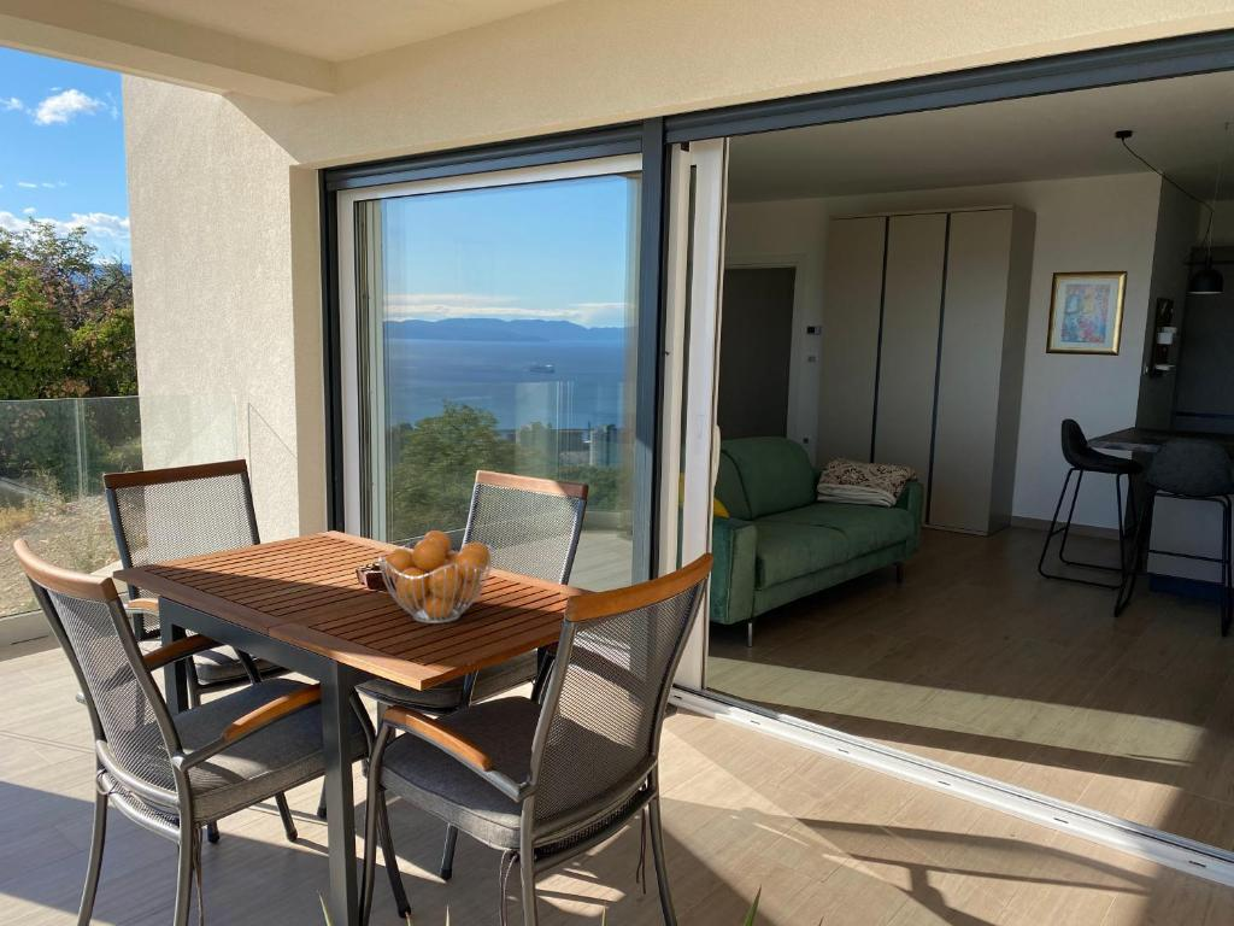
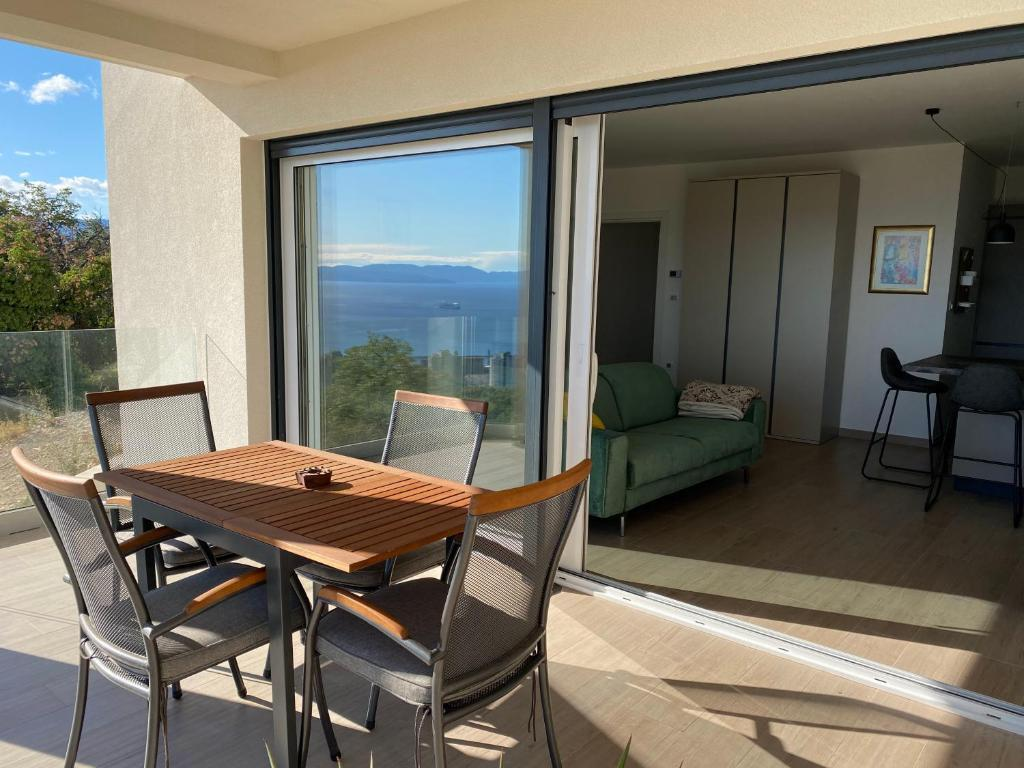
- fruit basket (436, 575)
